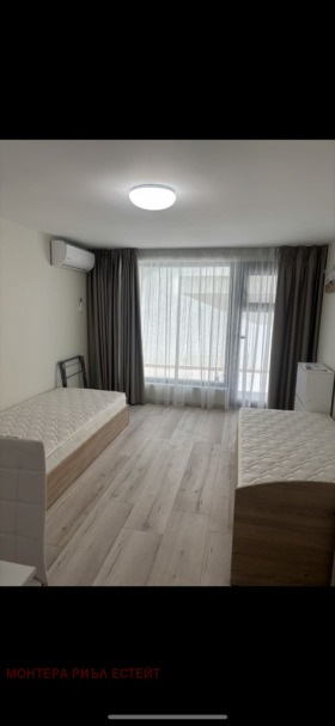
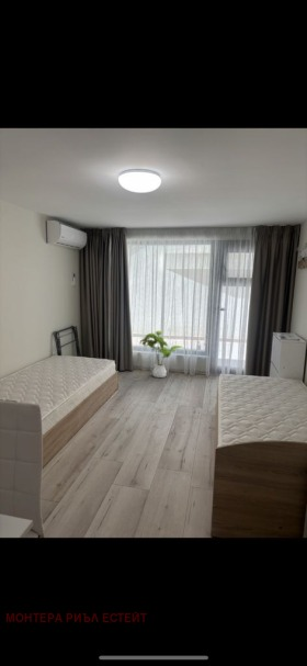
+ house plant (158, 354)
